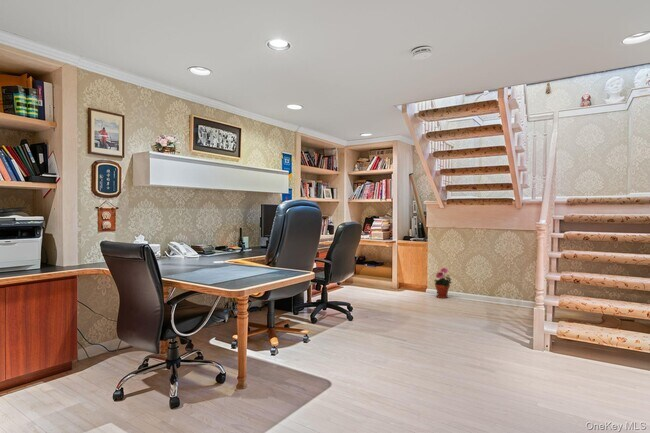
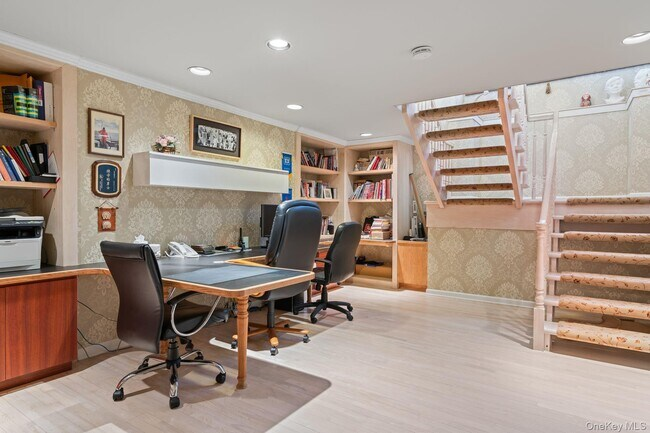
- potted plant (442, 282)
